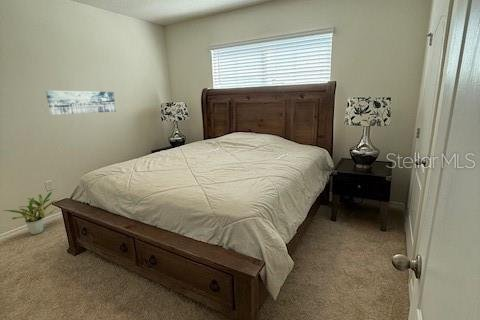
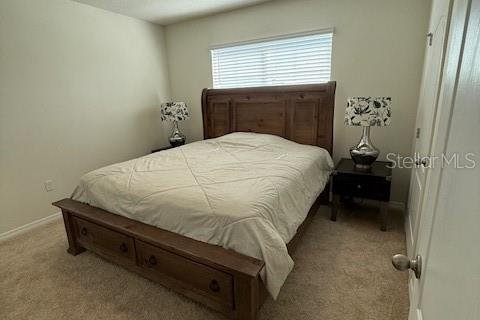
- wall art (84, 102)
- potted plant (38, 214)
